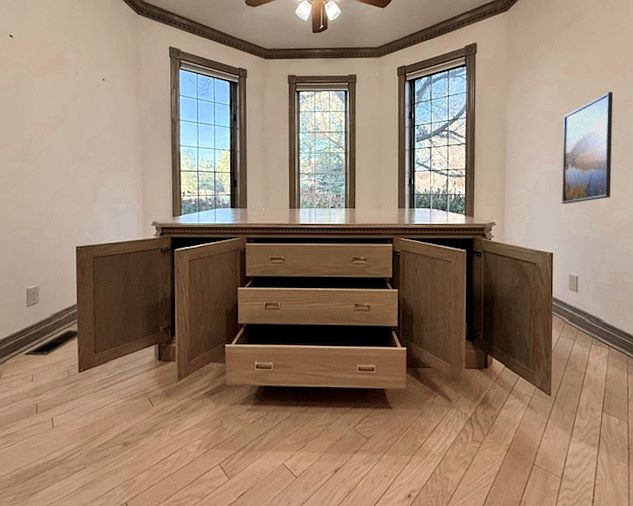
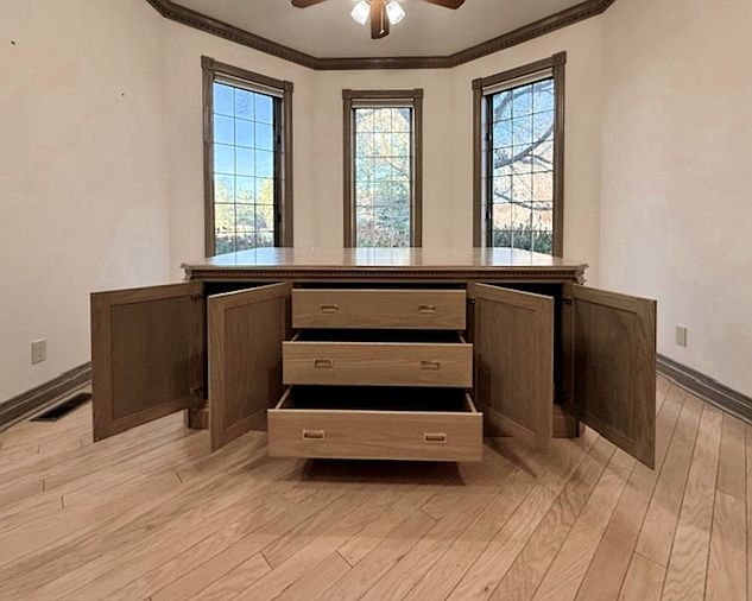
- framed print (585, 153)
